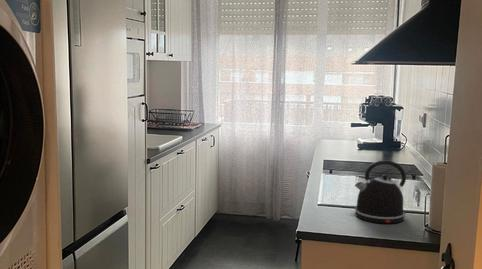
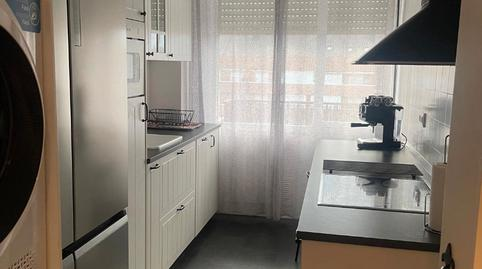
- kettle (381, 188)
